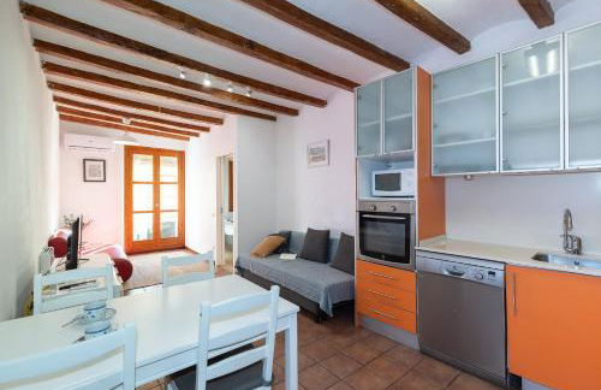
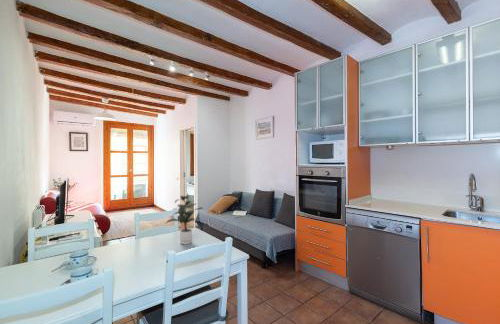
+ potted plant (184, 220)
